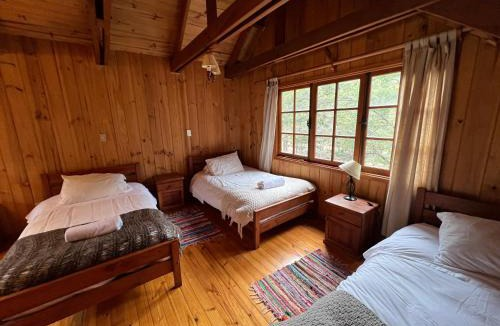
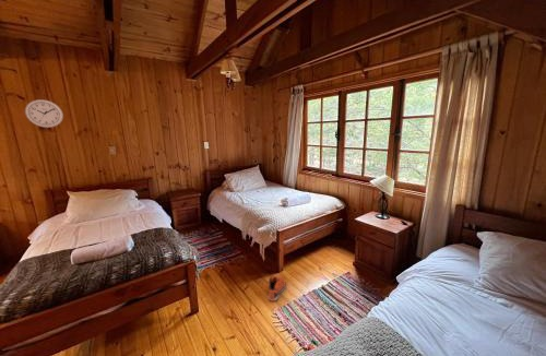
+ sneaker (277, 282)
+ wall clock (44, 114)
